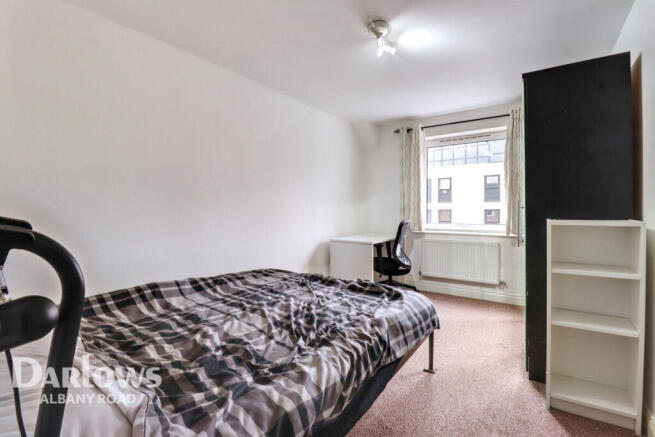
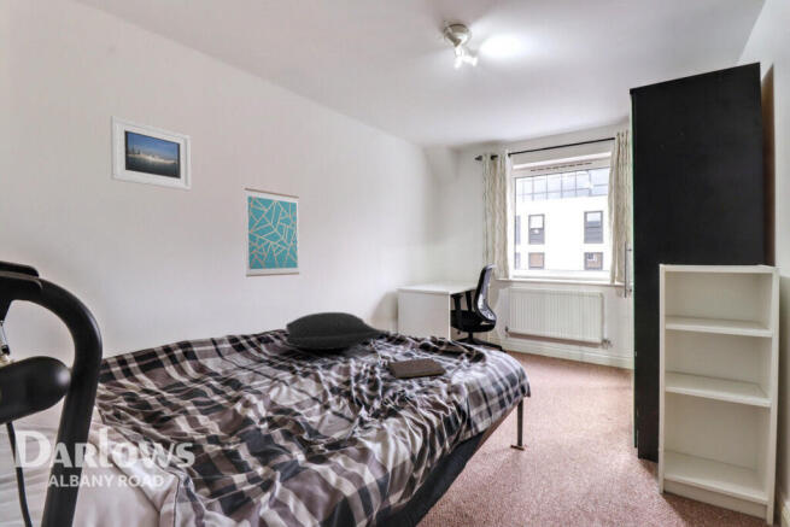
+ wall art (274, 234)
+ pillow (329, 329)
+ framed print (153, 156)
+ book (415, 367)
